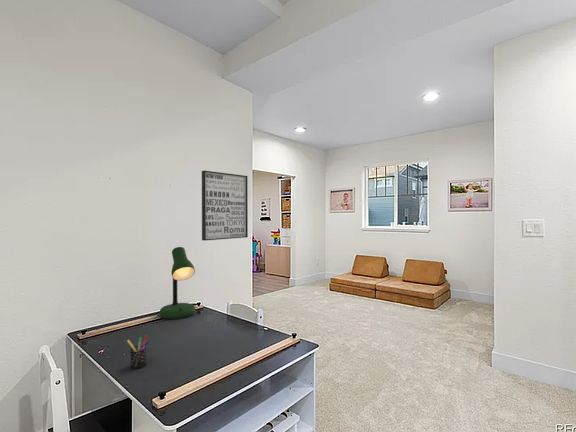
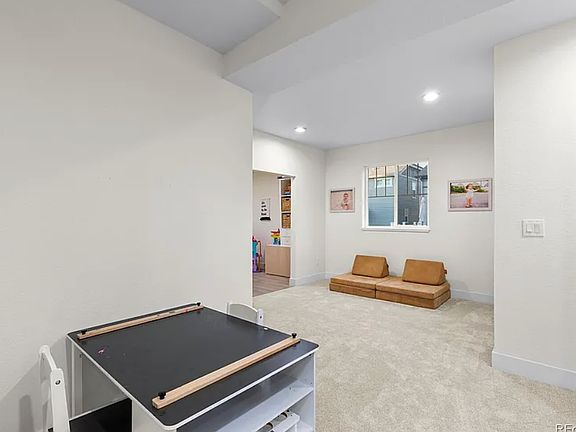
- wall art (226, 206)
- pen holder (139, 350)
- desk lamp (179, 279)
